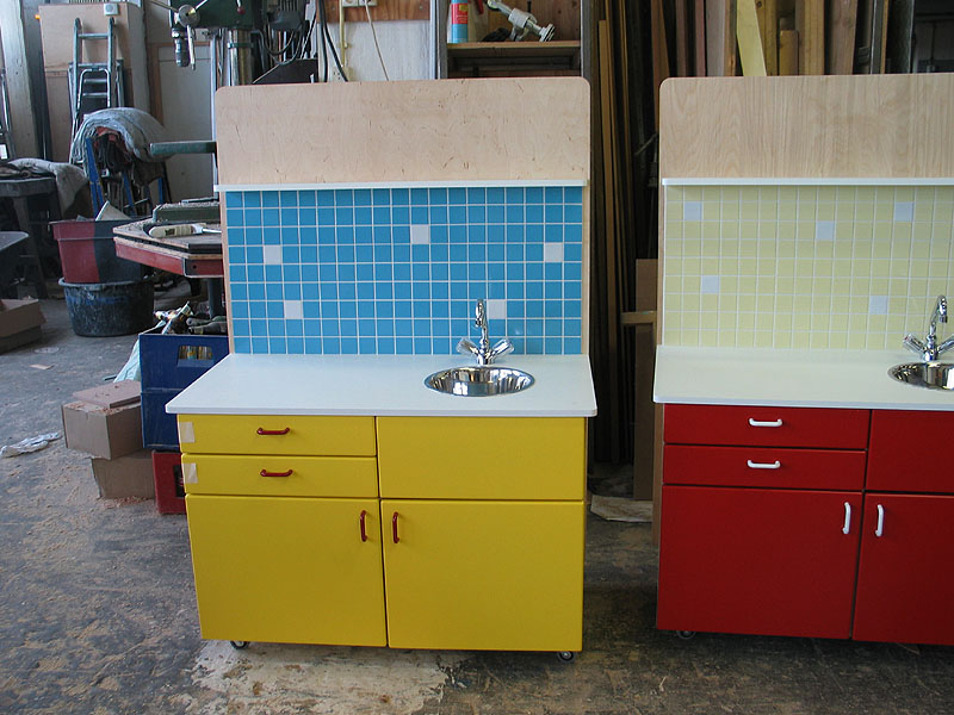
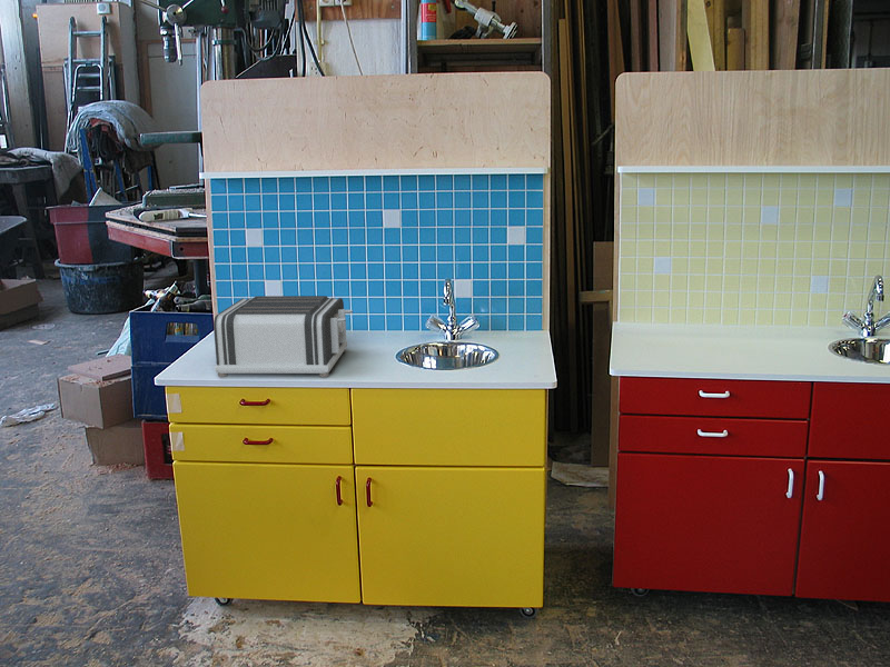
+ toaster (288, 334)
